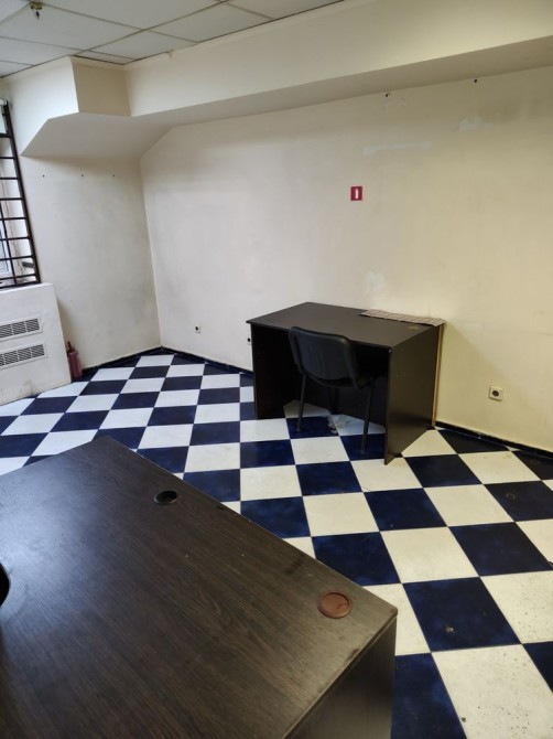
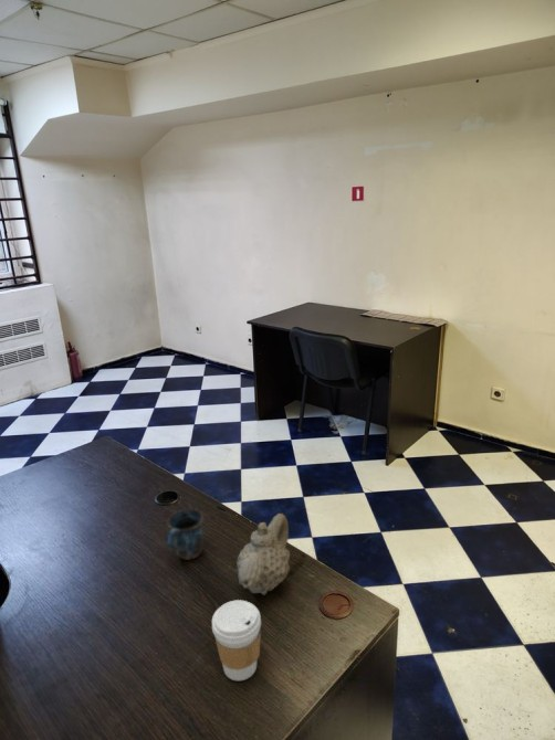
+ coffee cup (238, 639)
+ mug (181, 538)
+ teapot (263, 552)
